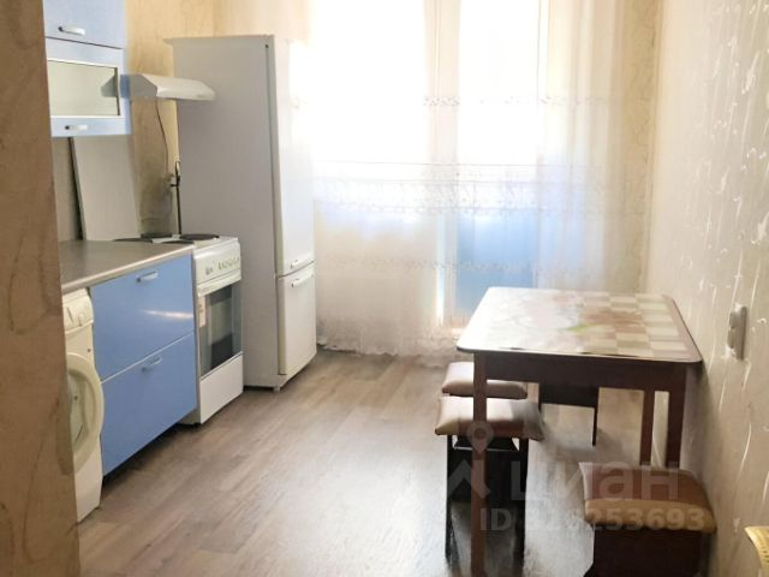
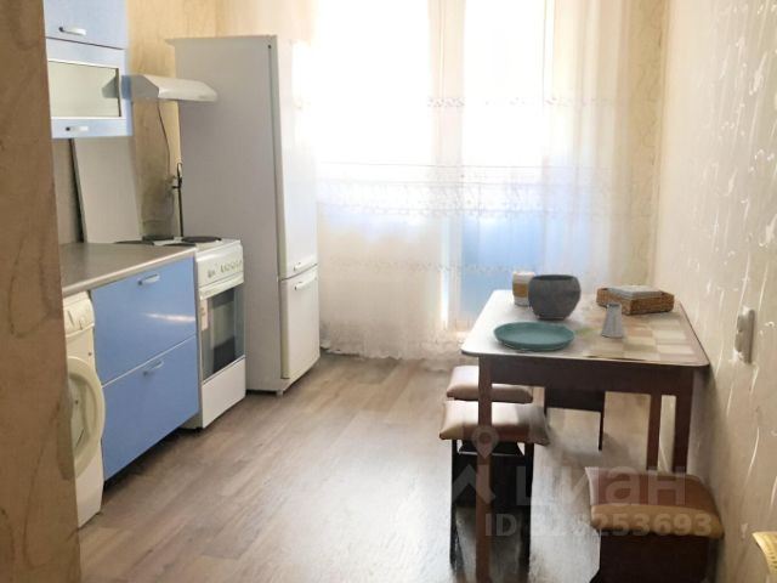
+ coffee cup (522, 287)
+ bowl (554, 296)
+ napkin holder (635, 296)
+ saucer (533, 336)
+ saltshaker (613, 318)
